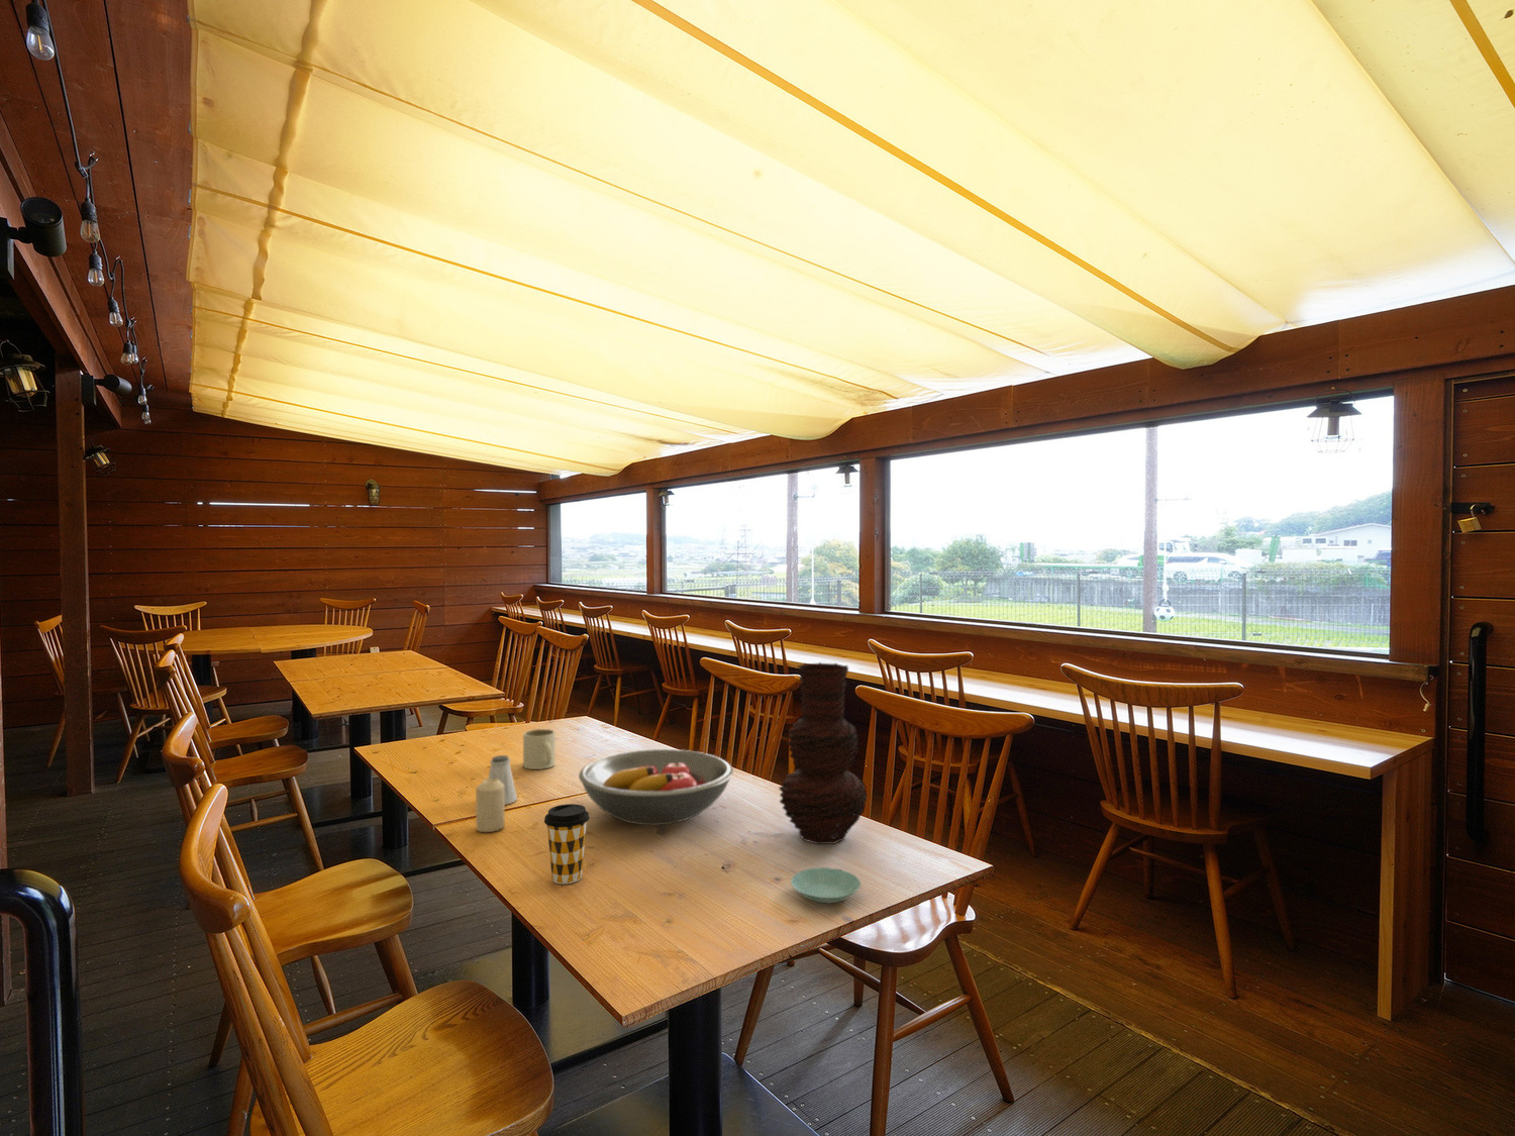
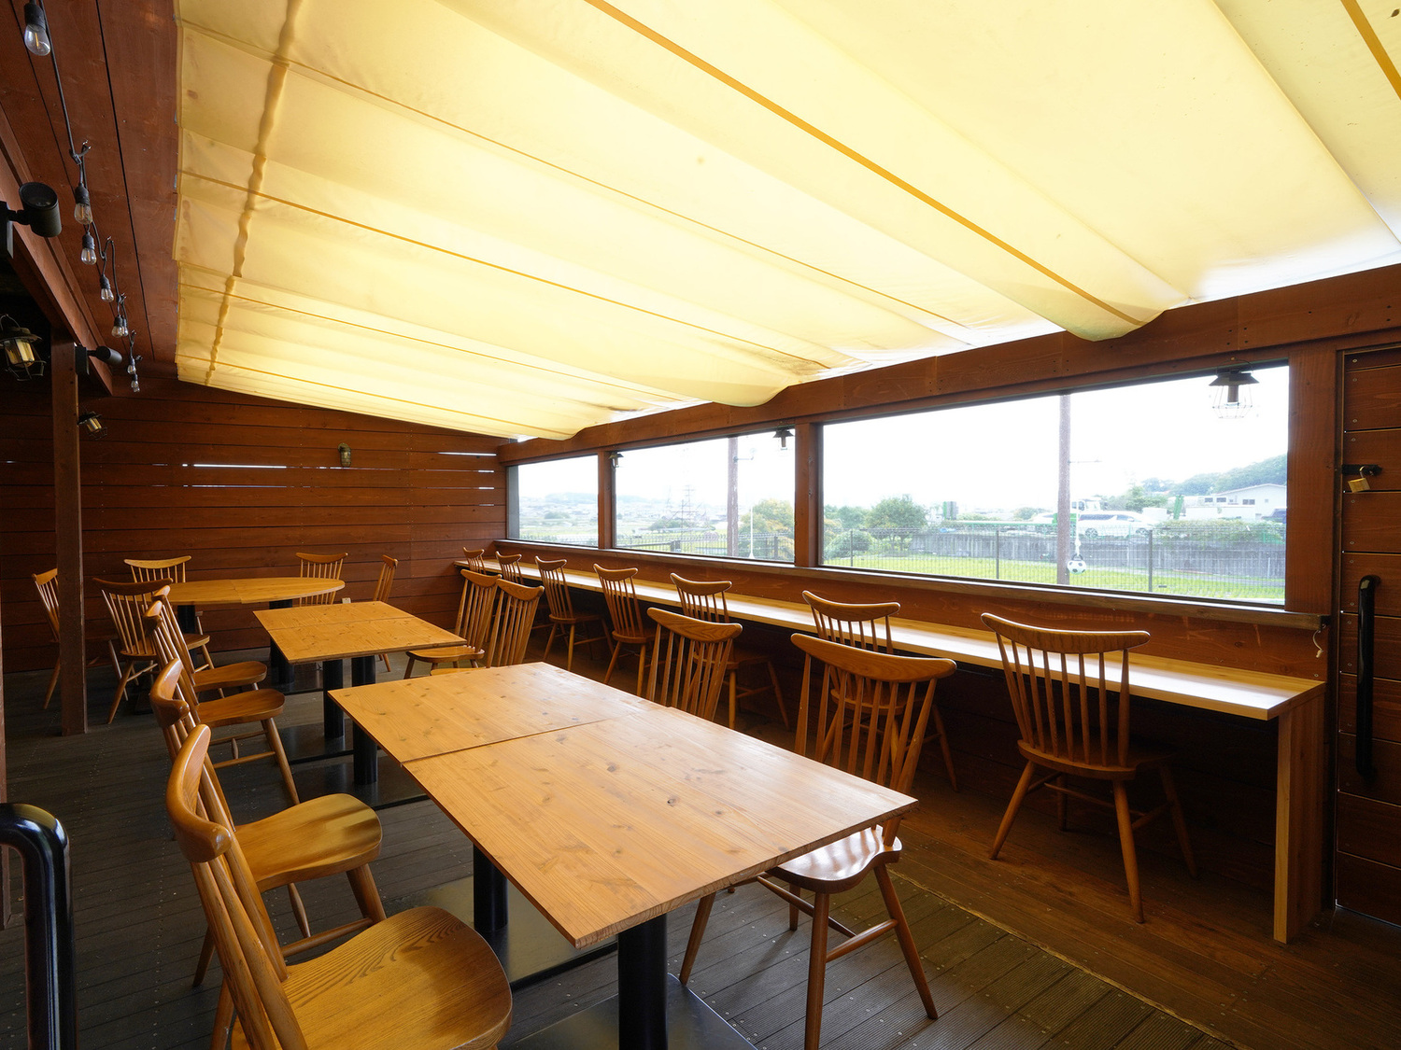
- saltshaker (500, 778)
- fruit bowl (656, 785)
- mug (542, 749)
- coffee cup (567, 844)
- vase (822, 751)
- saucer (825, 888)
- candle (490, 804)
